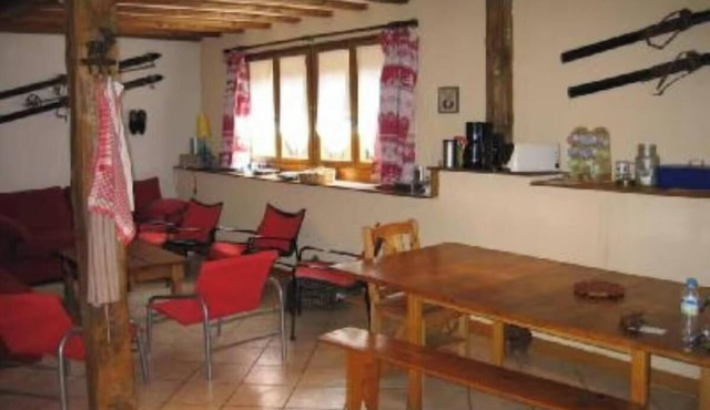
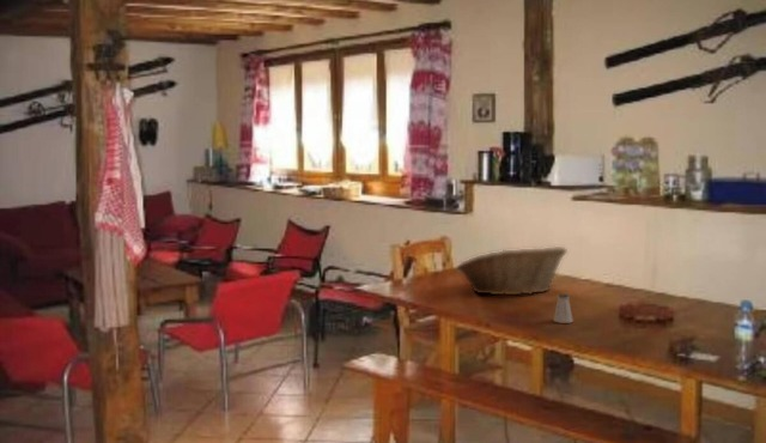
+ fruit basket (512, 267)
+ saltshaker (563, 308)
